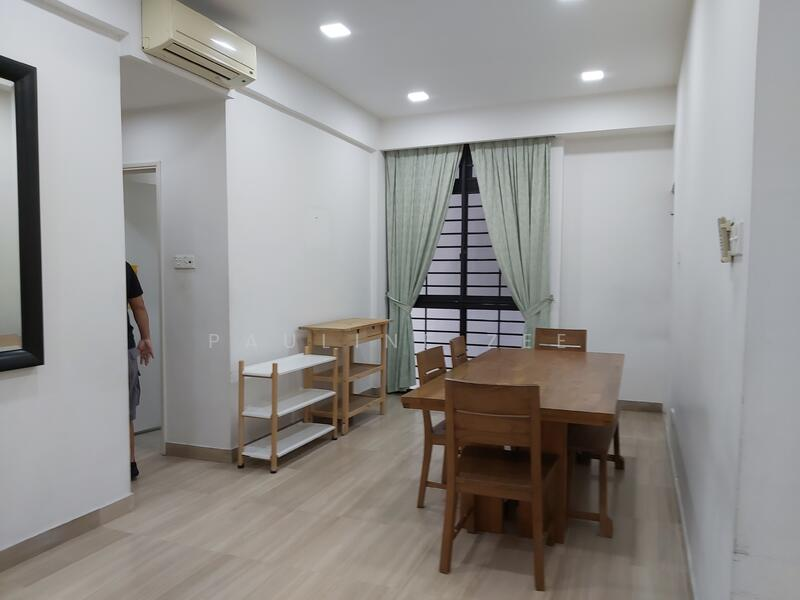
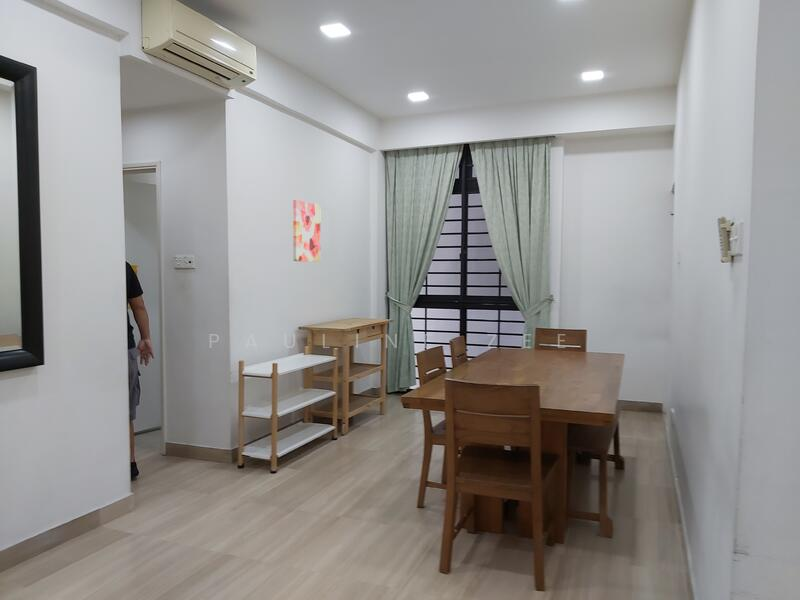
+ wall art (307, 232)
